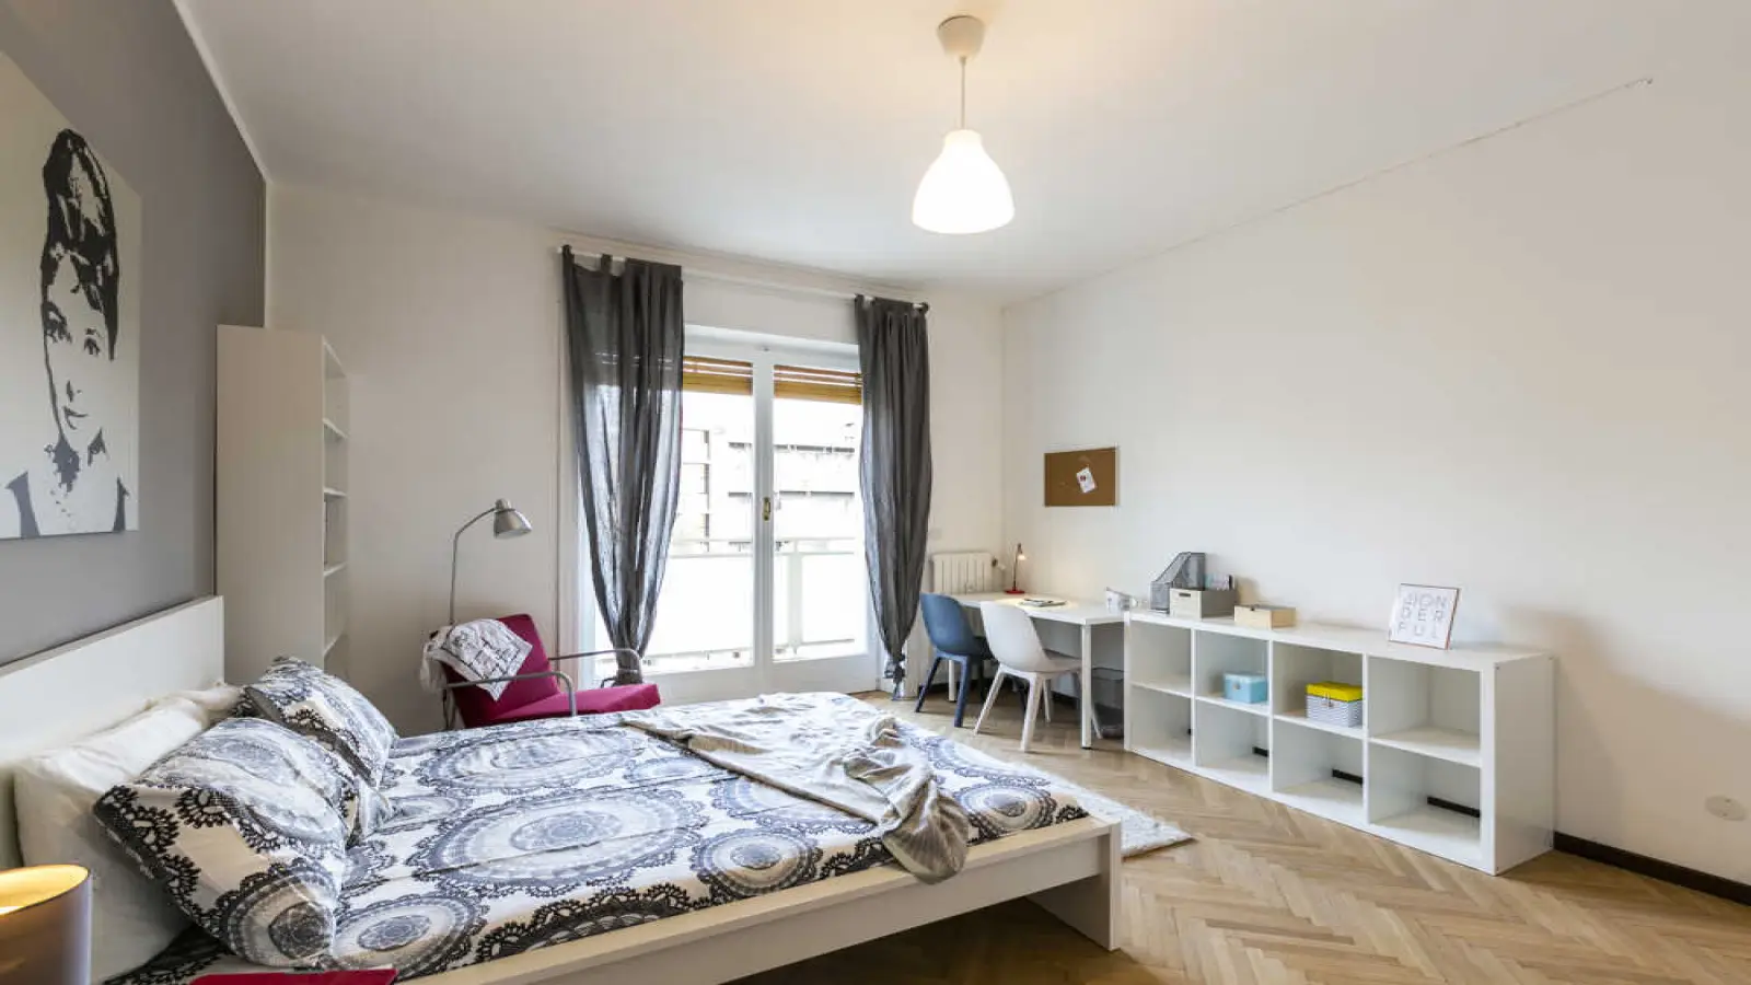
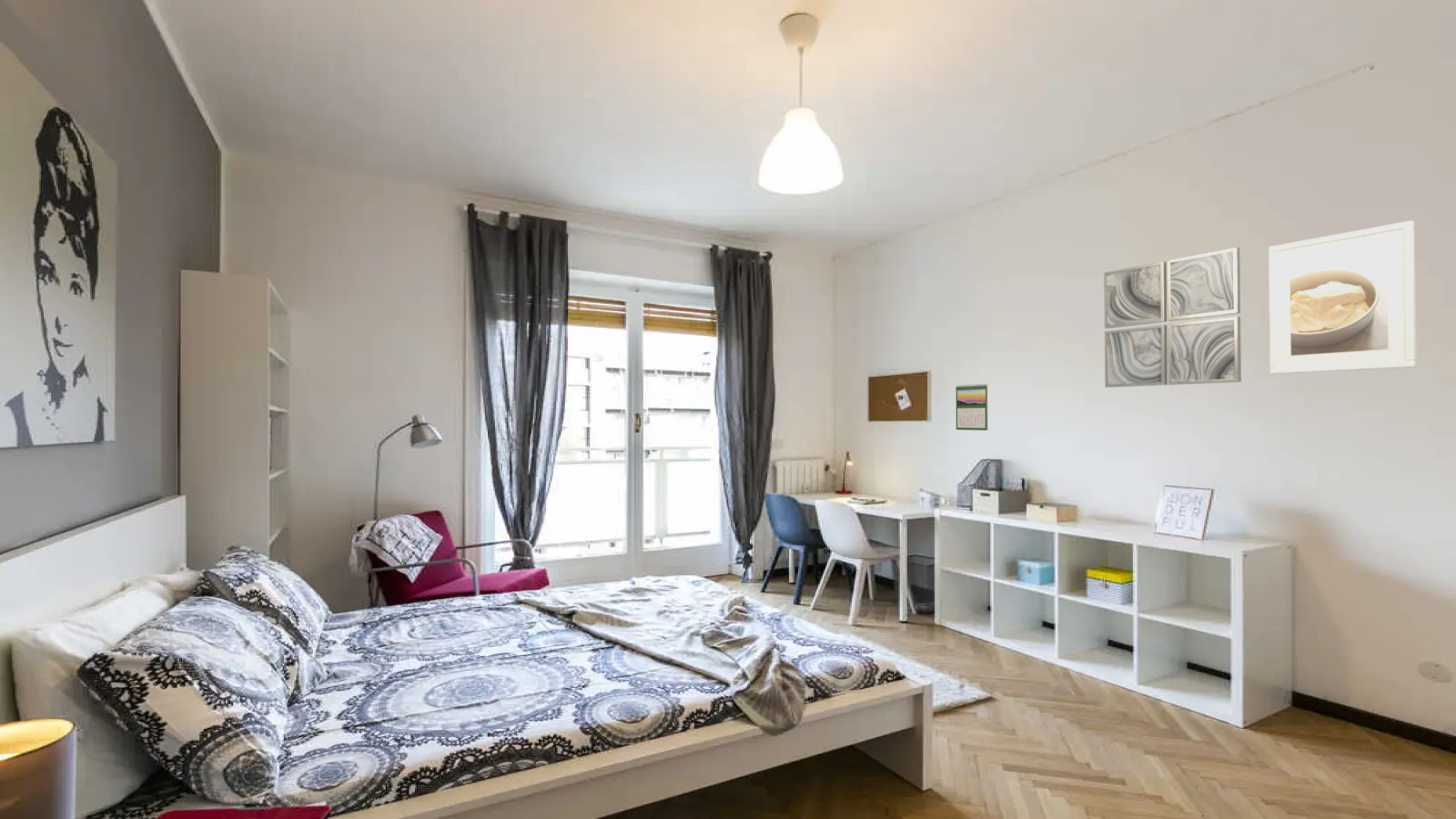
+ calendar (971, 407)
+ wall art (1168, 324)
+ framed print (1337, 302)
